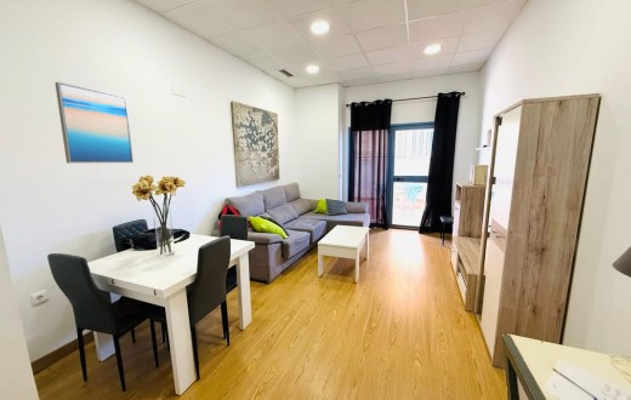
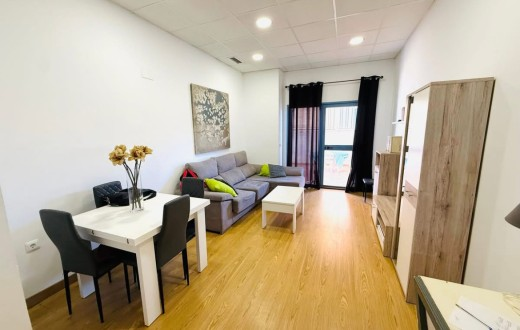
- wall art (98, 127)
